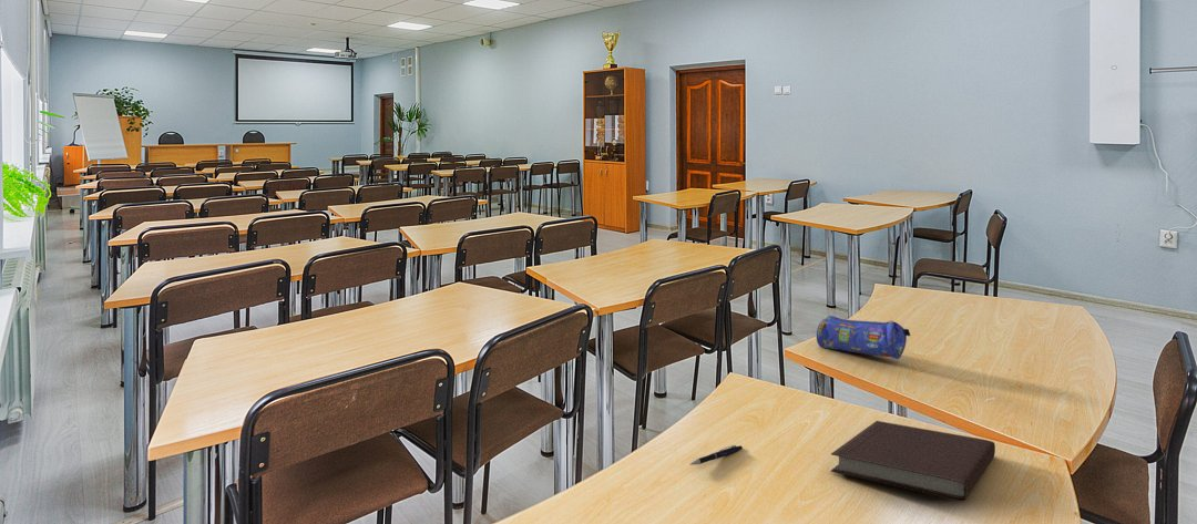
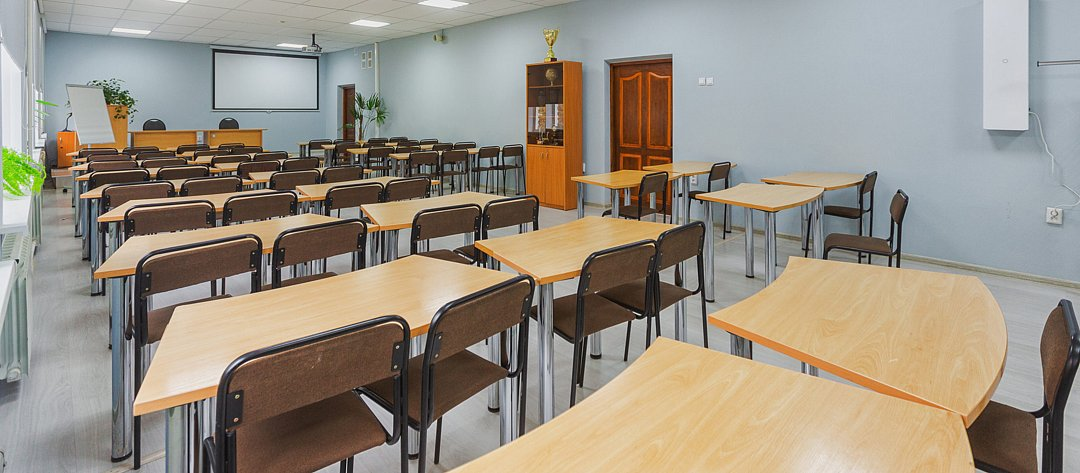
- notebook (914, 455)
- pen (716, 454)
- pencil case (860, 336)
